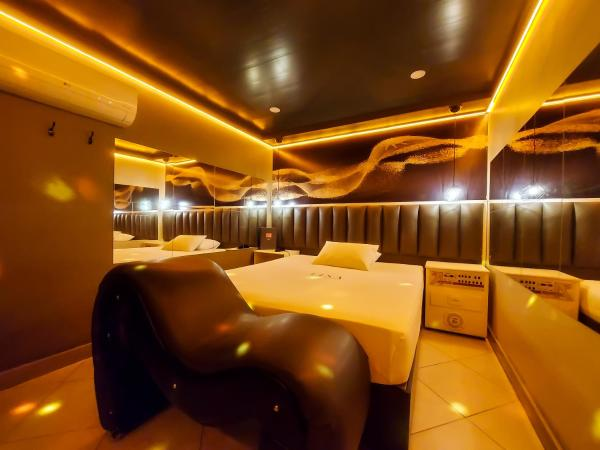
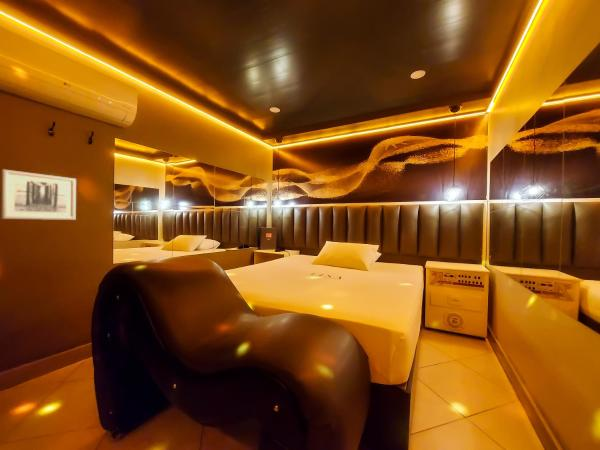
+ wall art (42, 197)
